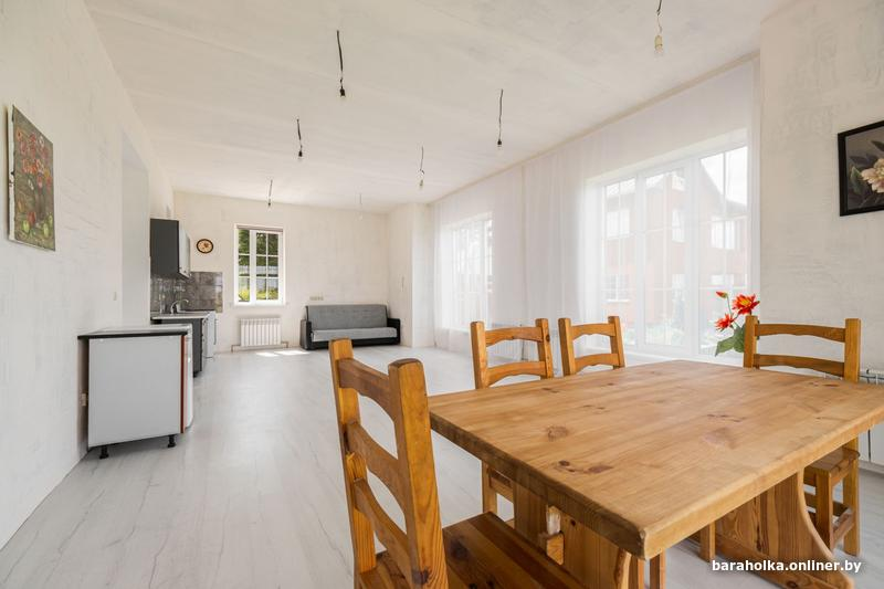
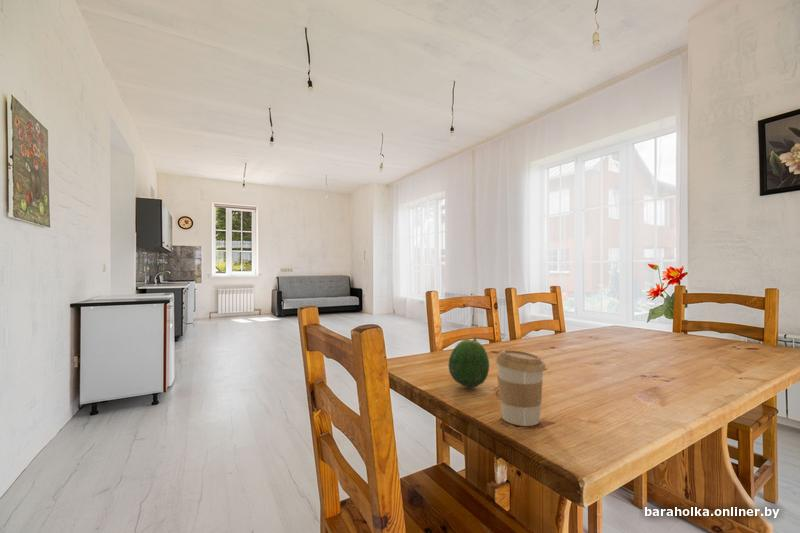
+ coffee cup (520, 385)
+ fruit (468, 362)
